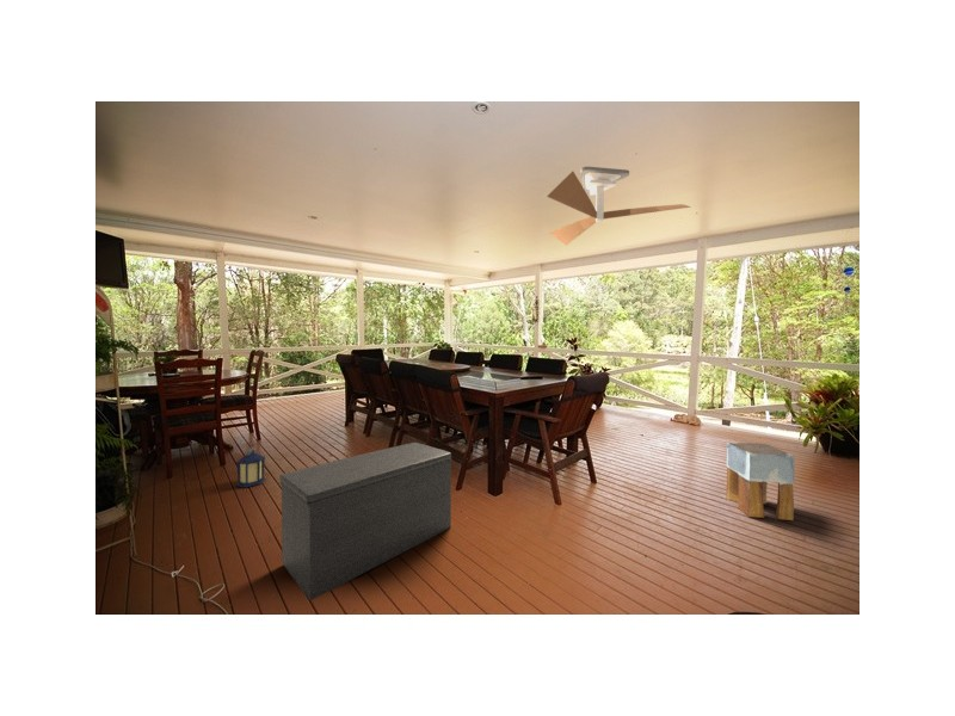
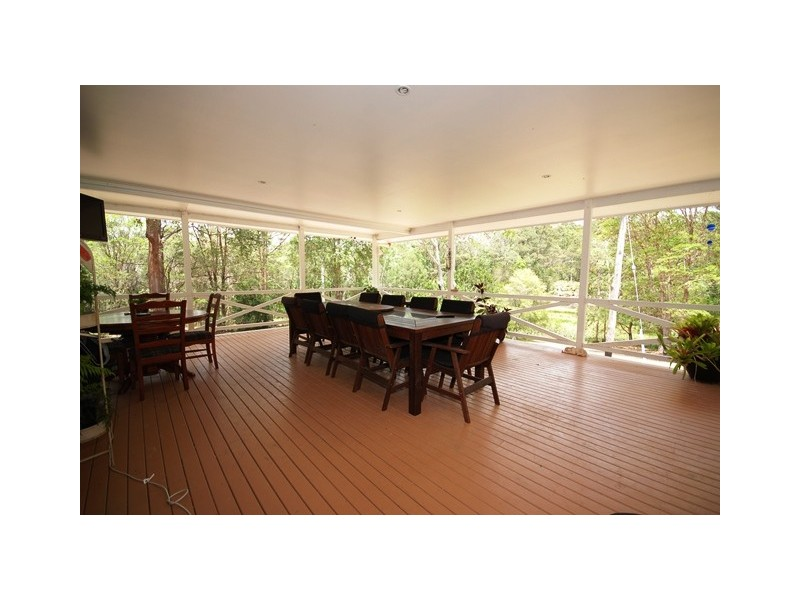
- lantern (251, 464)
- stool (757, 479)
- ceiling fan (603, 195)
- bench (374, 502)
